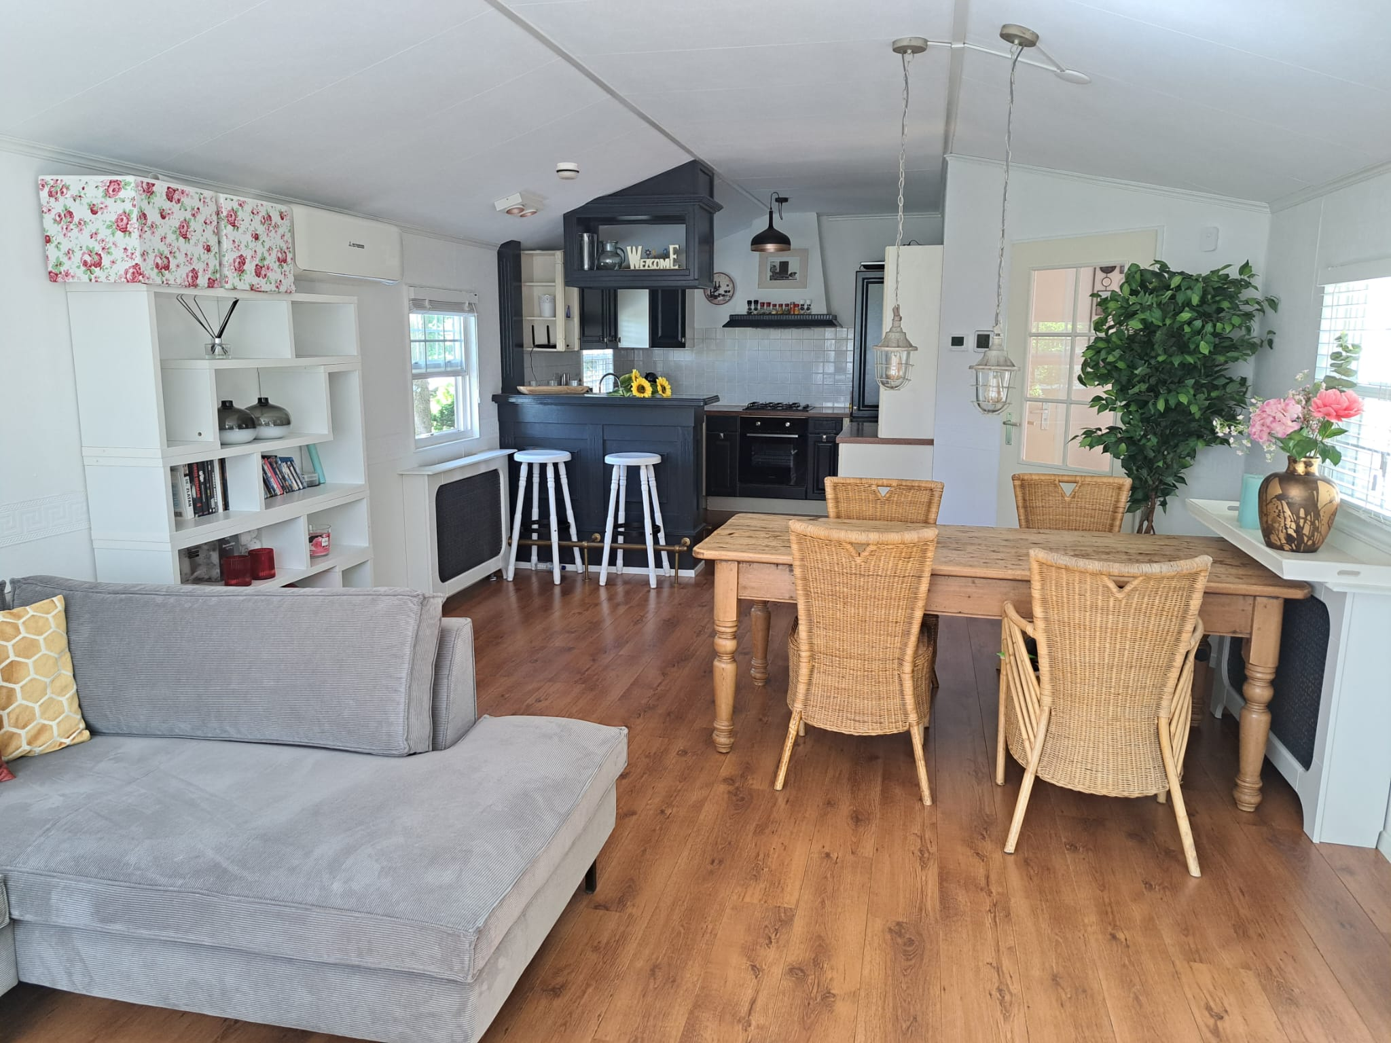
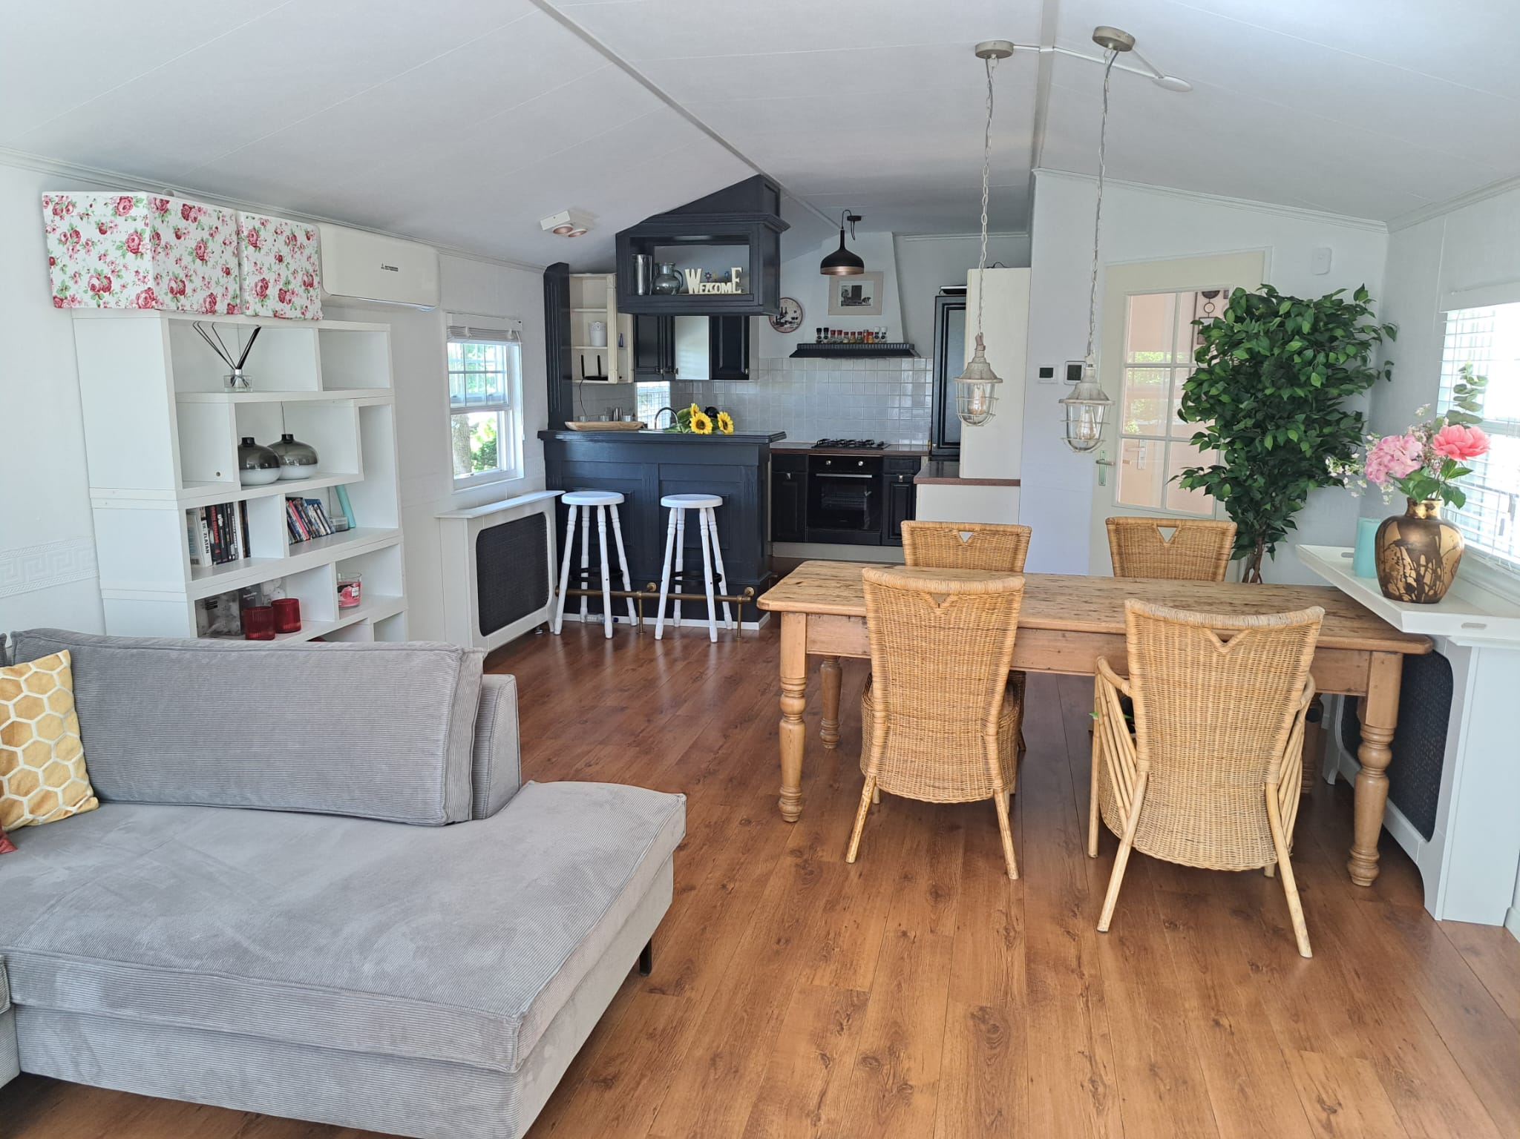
- smoke detector (567, 171)
